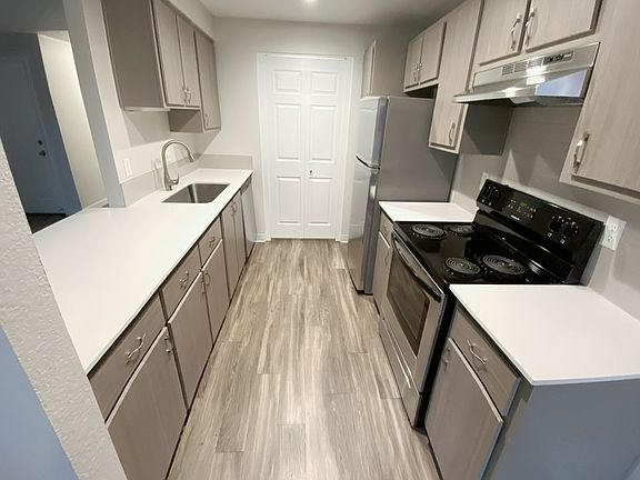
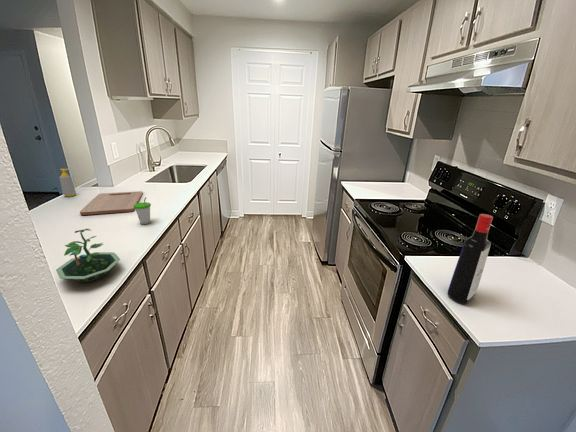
+ soap bottle (66, 182)
+ liquor bottle (472, 258)
+ cutting board (115, 201)
+ terrarium (82, 238)
+ cup (143, 209)
